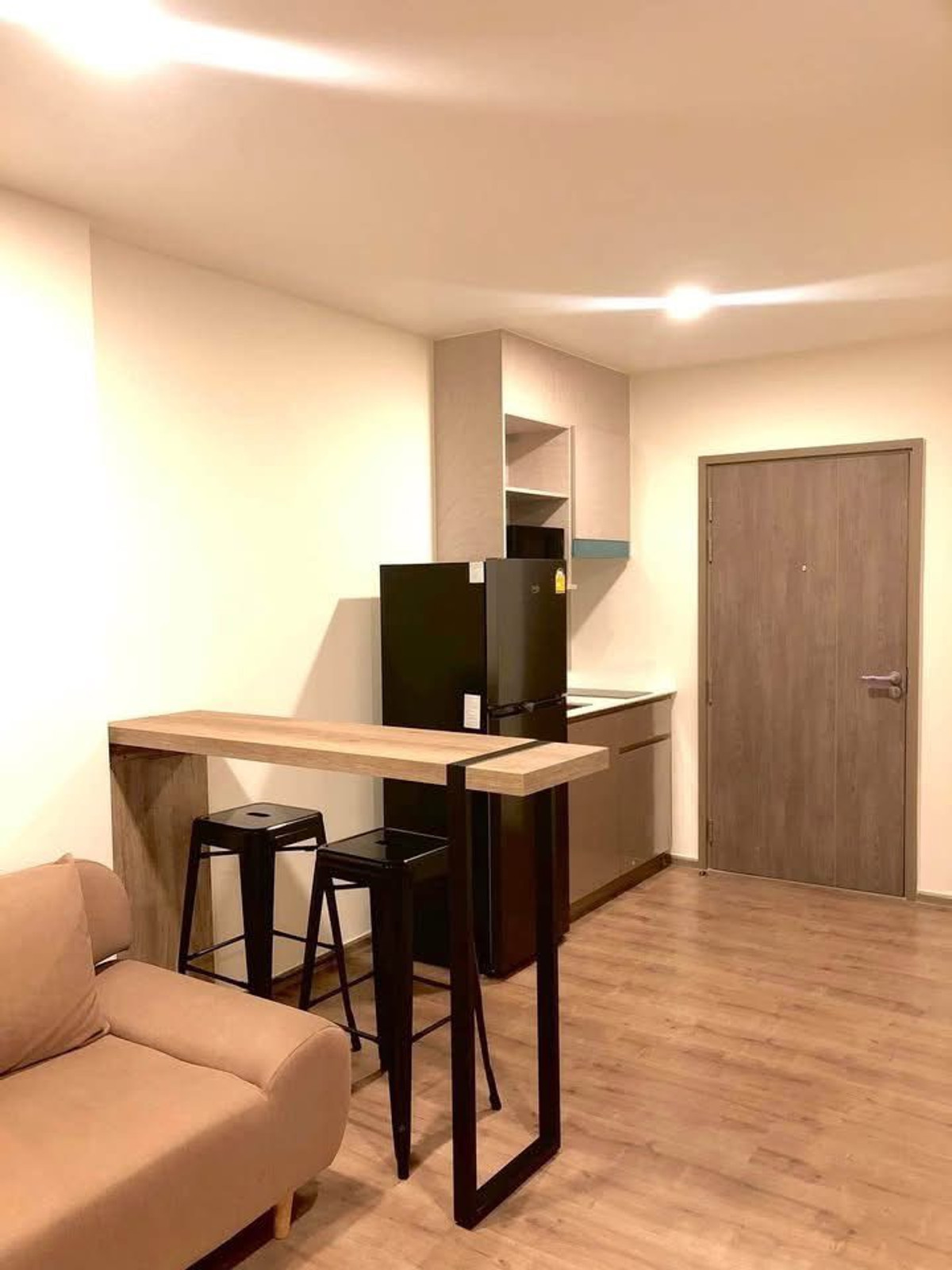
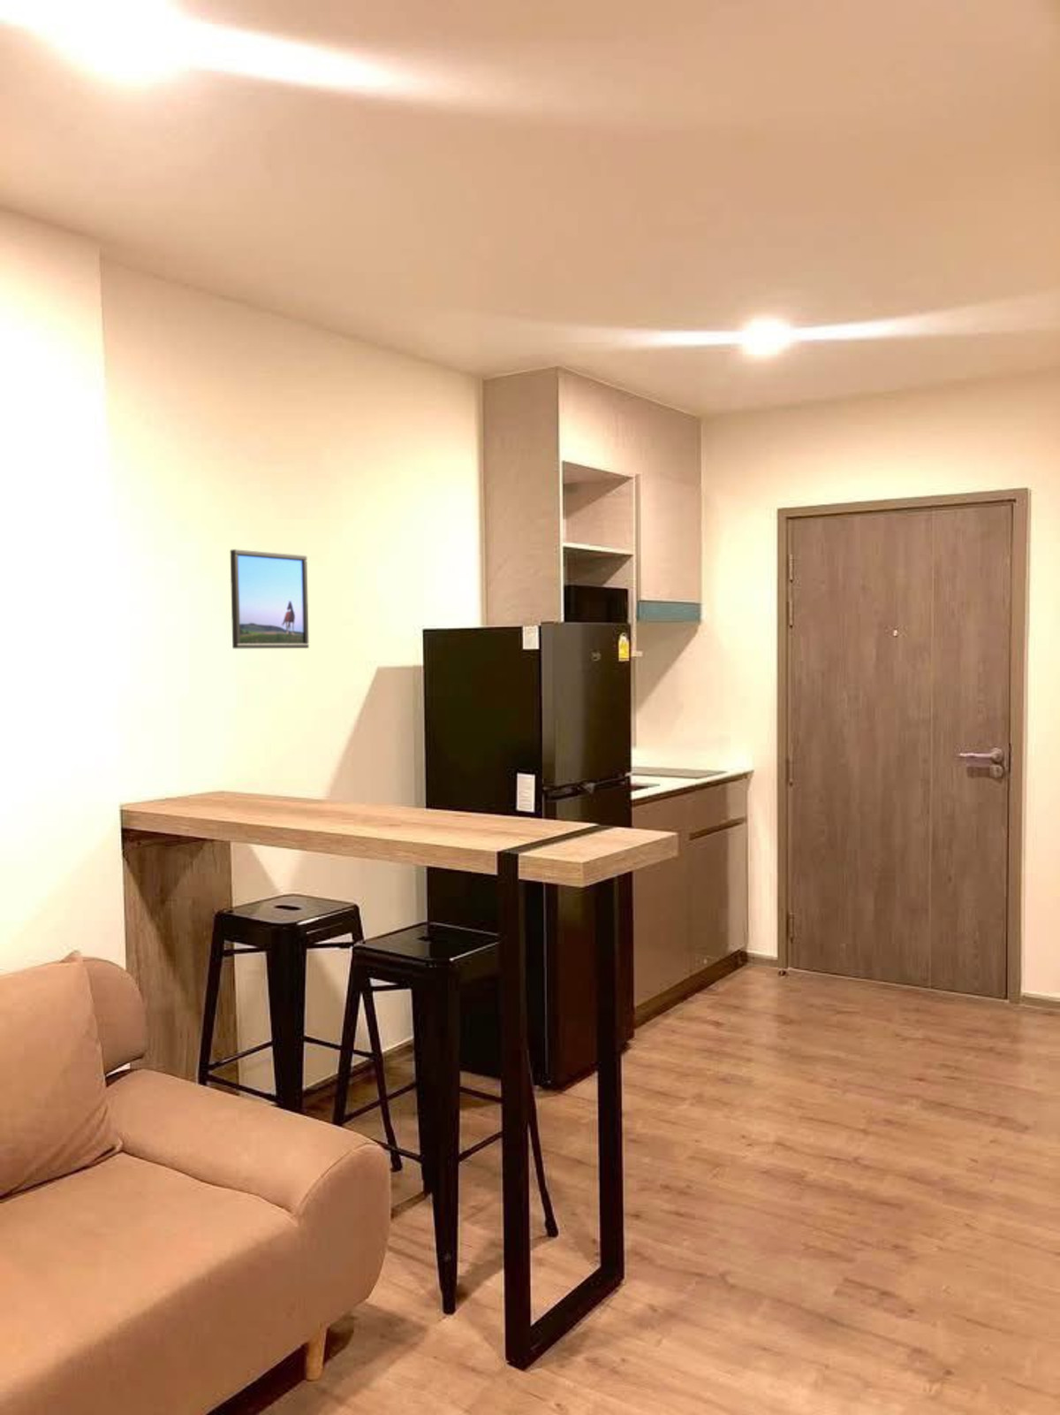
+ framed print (271, 601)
